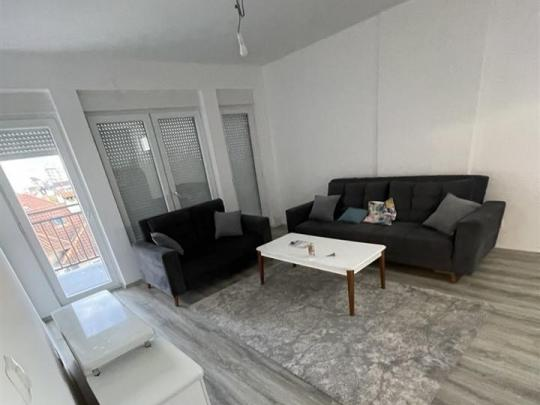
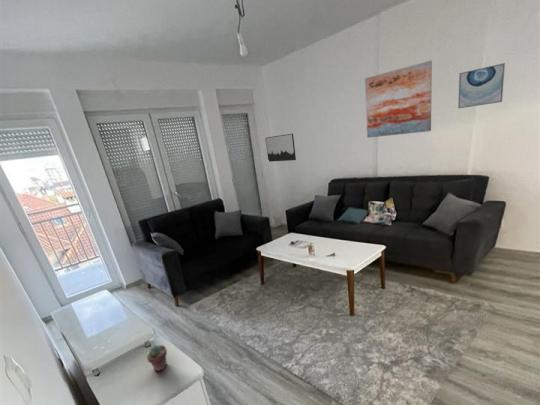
+ potted succulent (157, 356)
+ wall art (280, 148)
+ wall art (396, 103)
+ wall art (480, 87)
